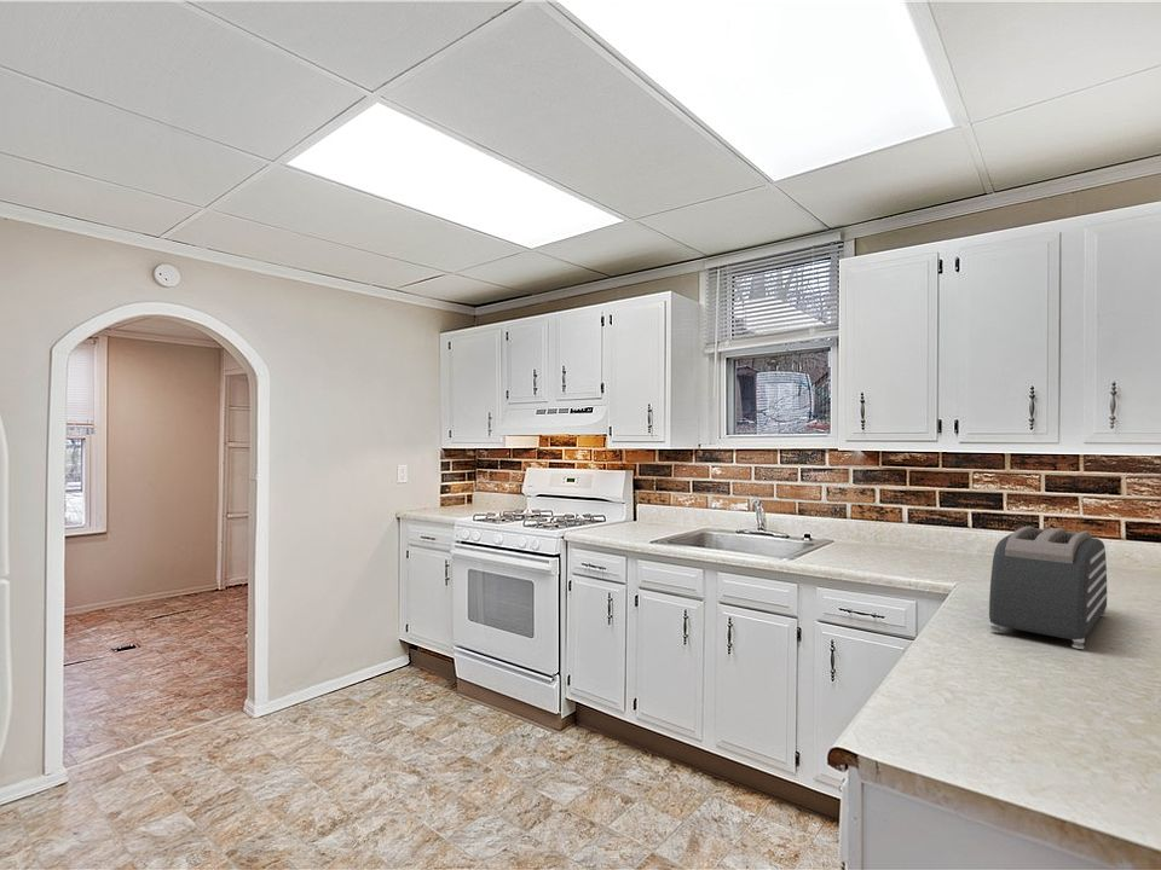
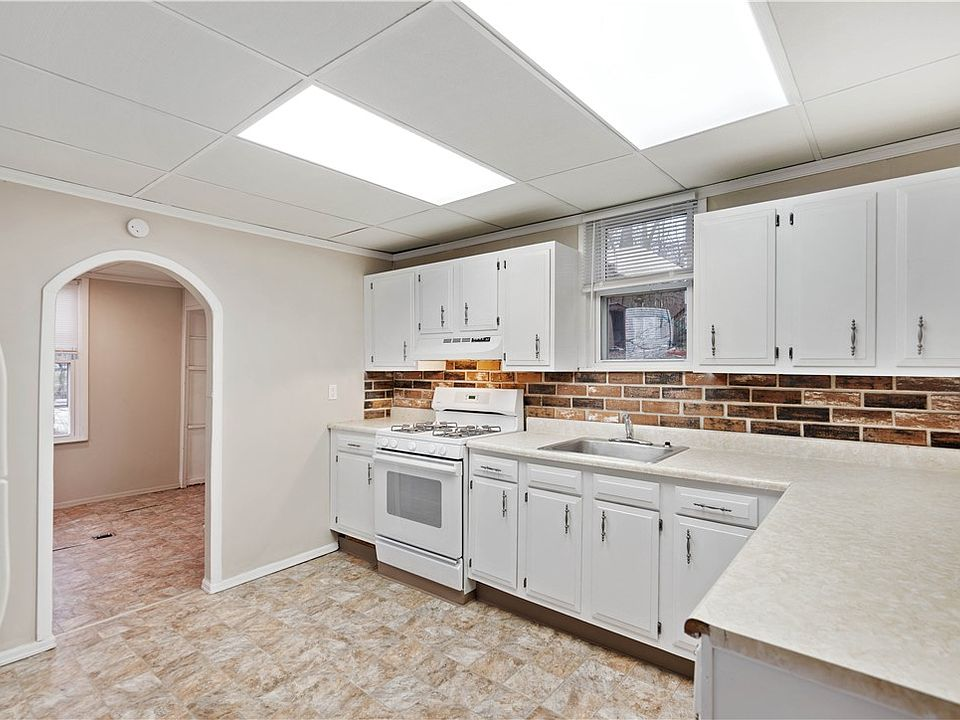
- toaster (1051, 575)
